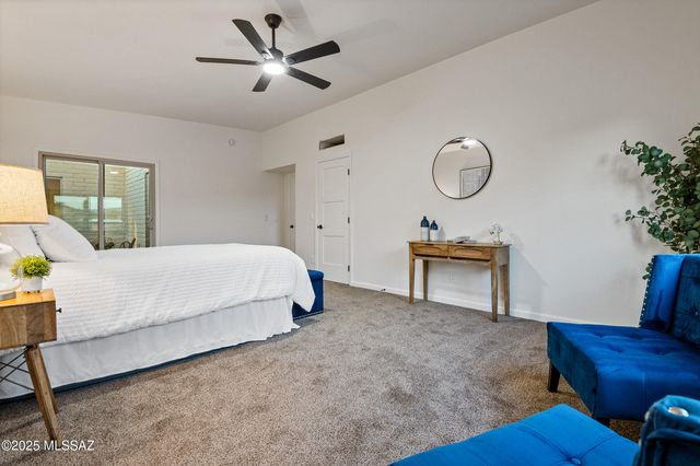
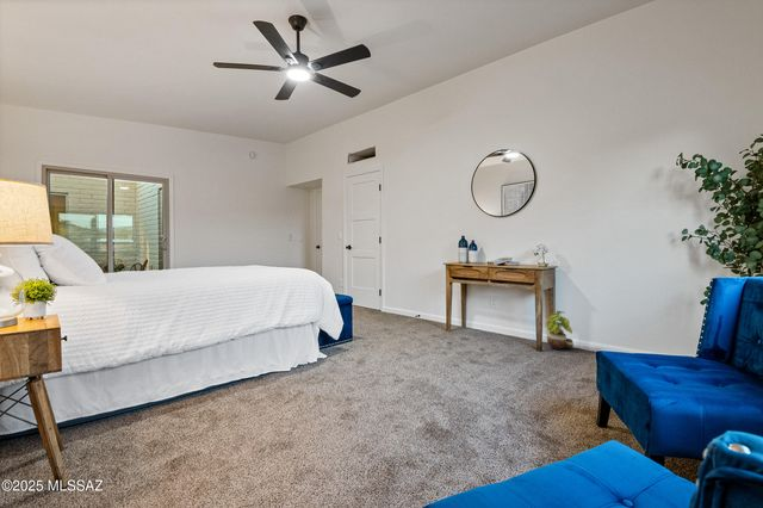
+ potted plant (559, 329)
